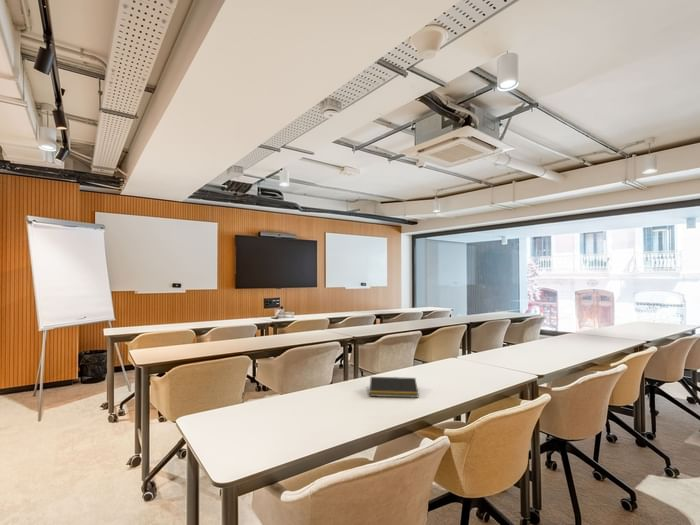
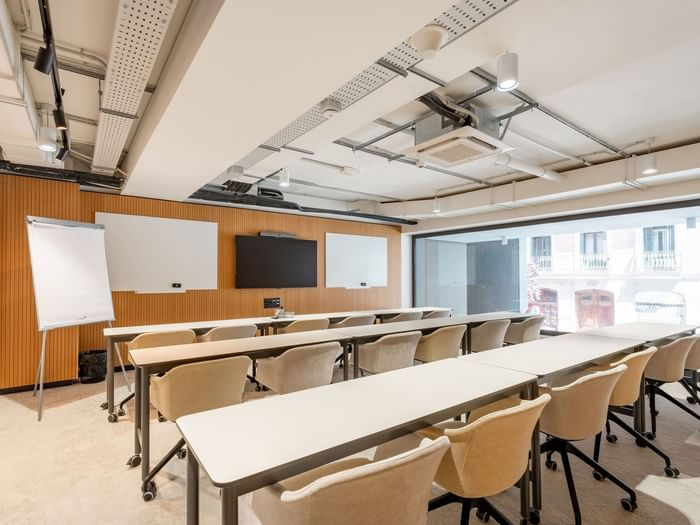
- notepad (393, 386)
